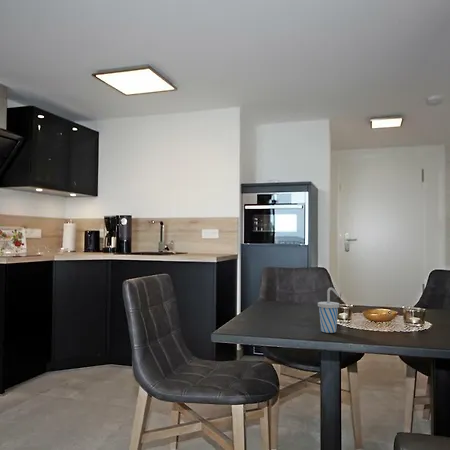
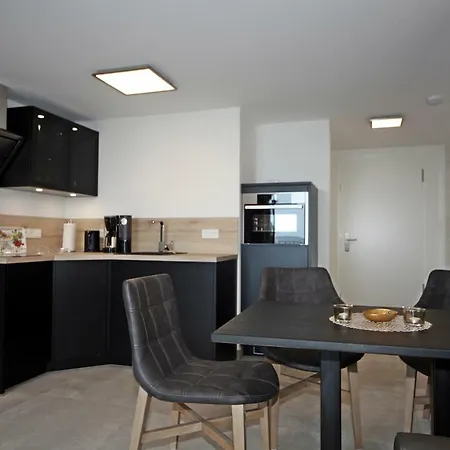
- cup (329, 309)
